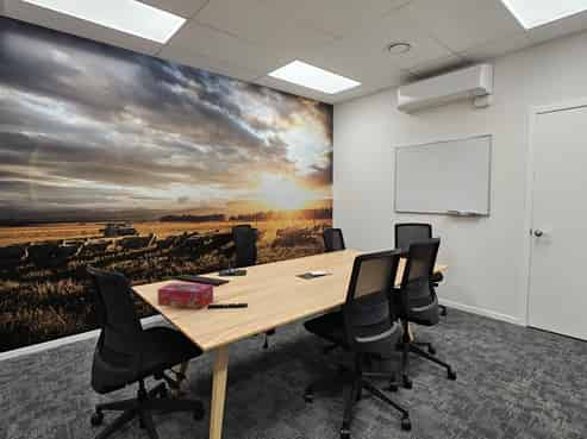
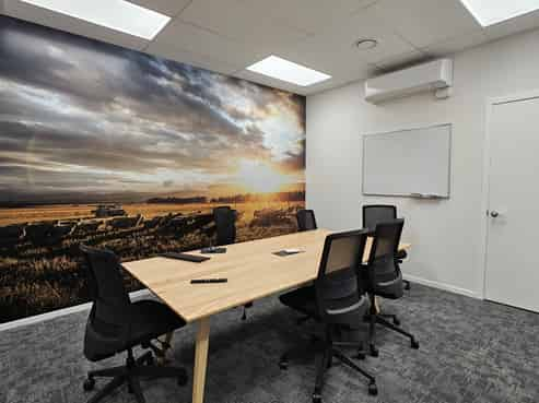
- tissue box (186, 294)
